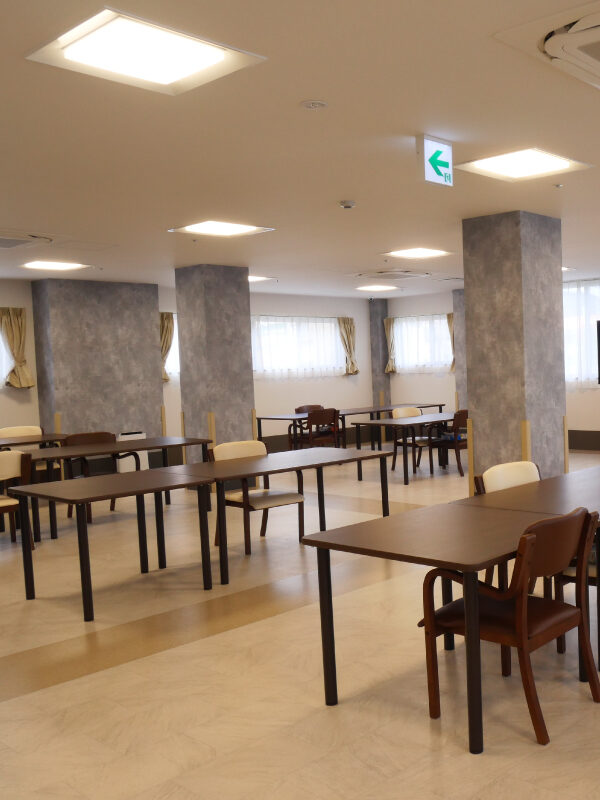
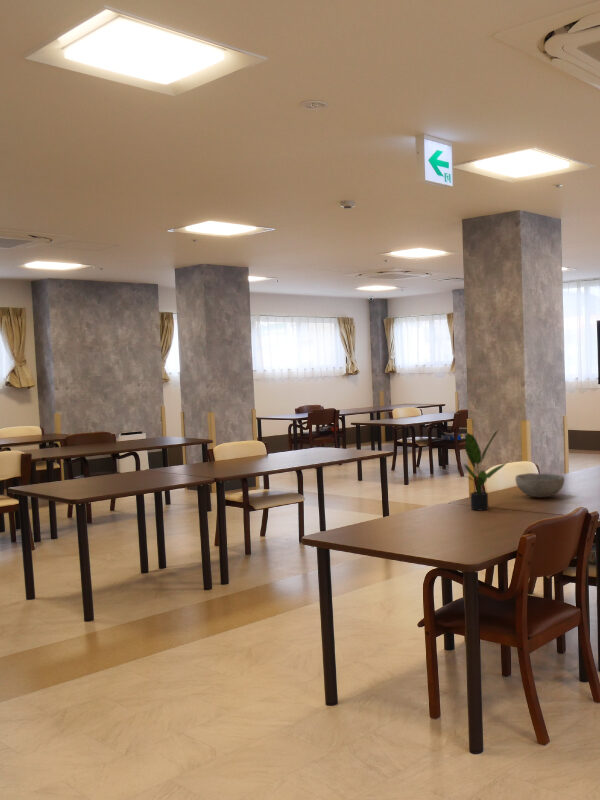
+ potted plant (482, 470)
+ bowl (540, 486)
